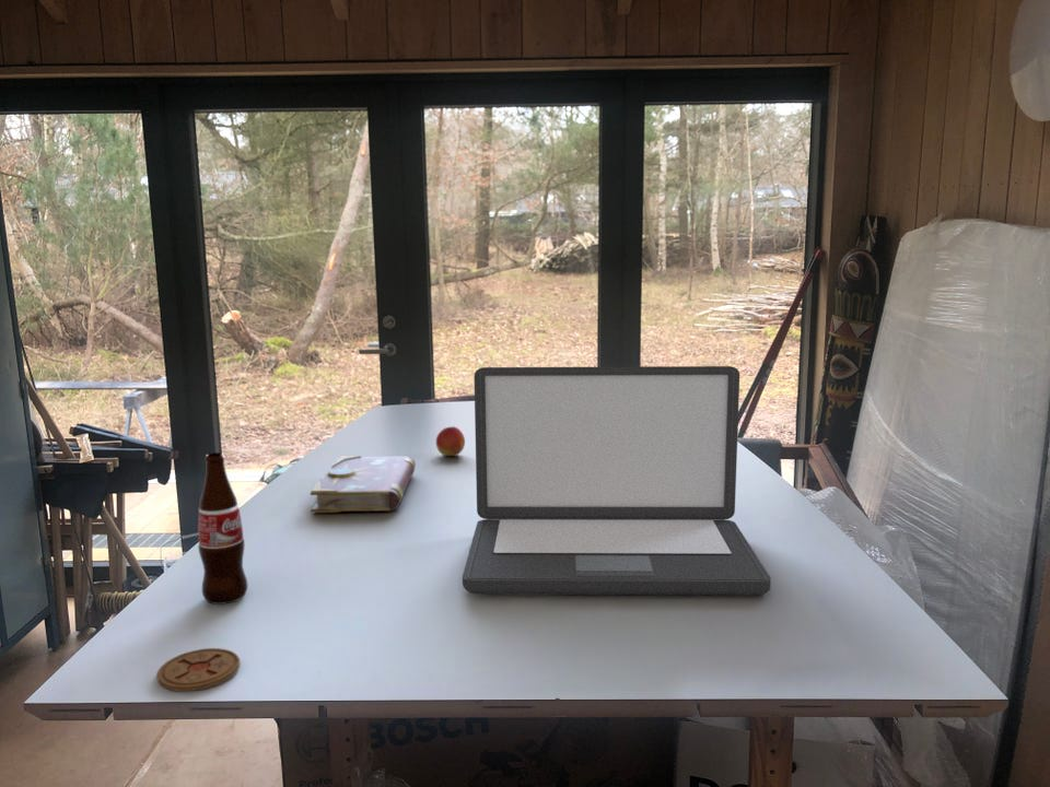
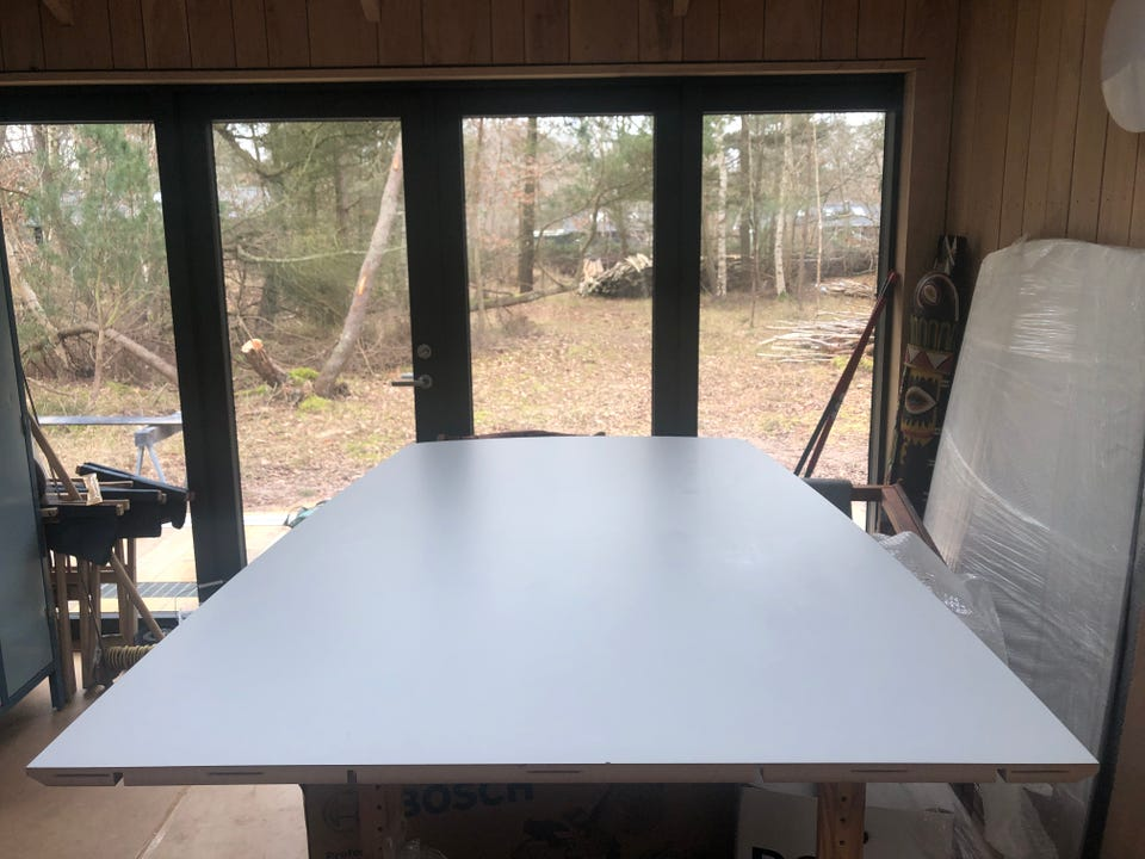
- book (366, 481)
- laptop (610, 471)
- peach (451, 441)
- coaster (199, 668)
- bottle (220, 527)
